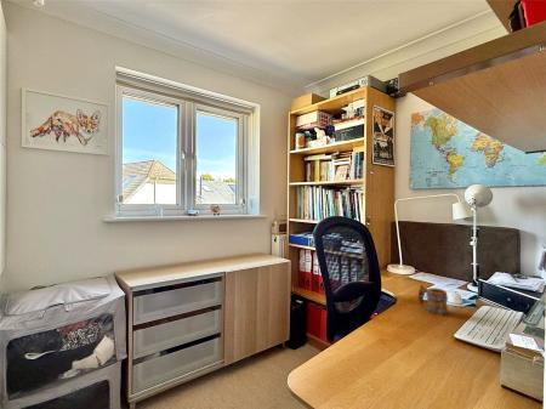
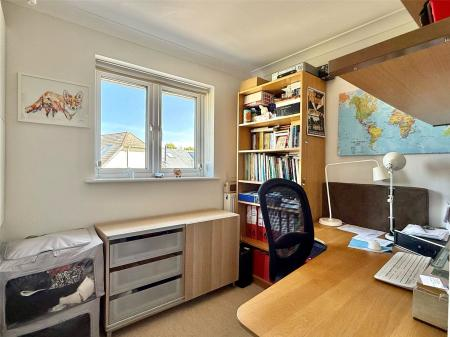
- mug (432, 299)
